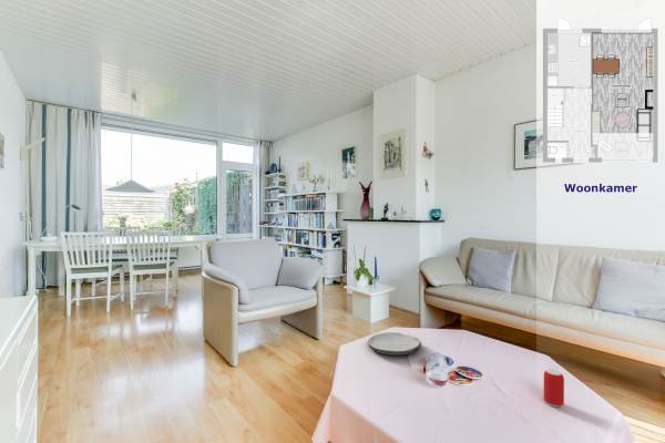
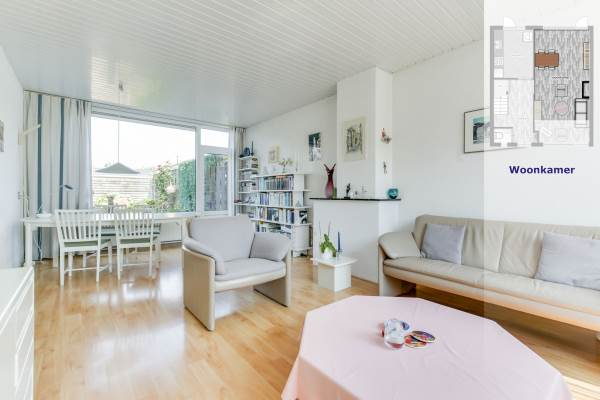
- plate (393, 343)
- beverage can (553, 388)
